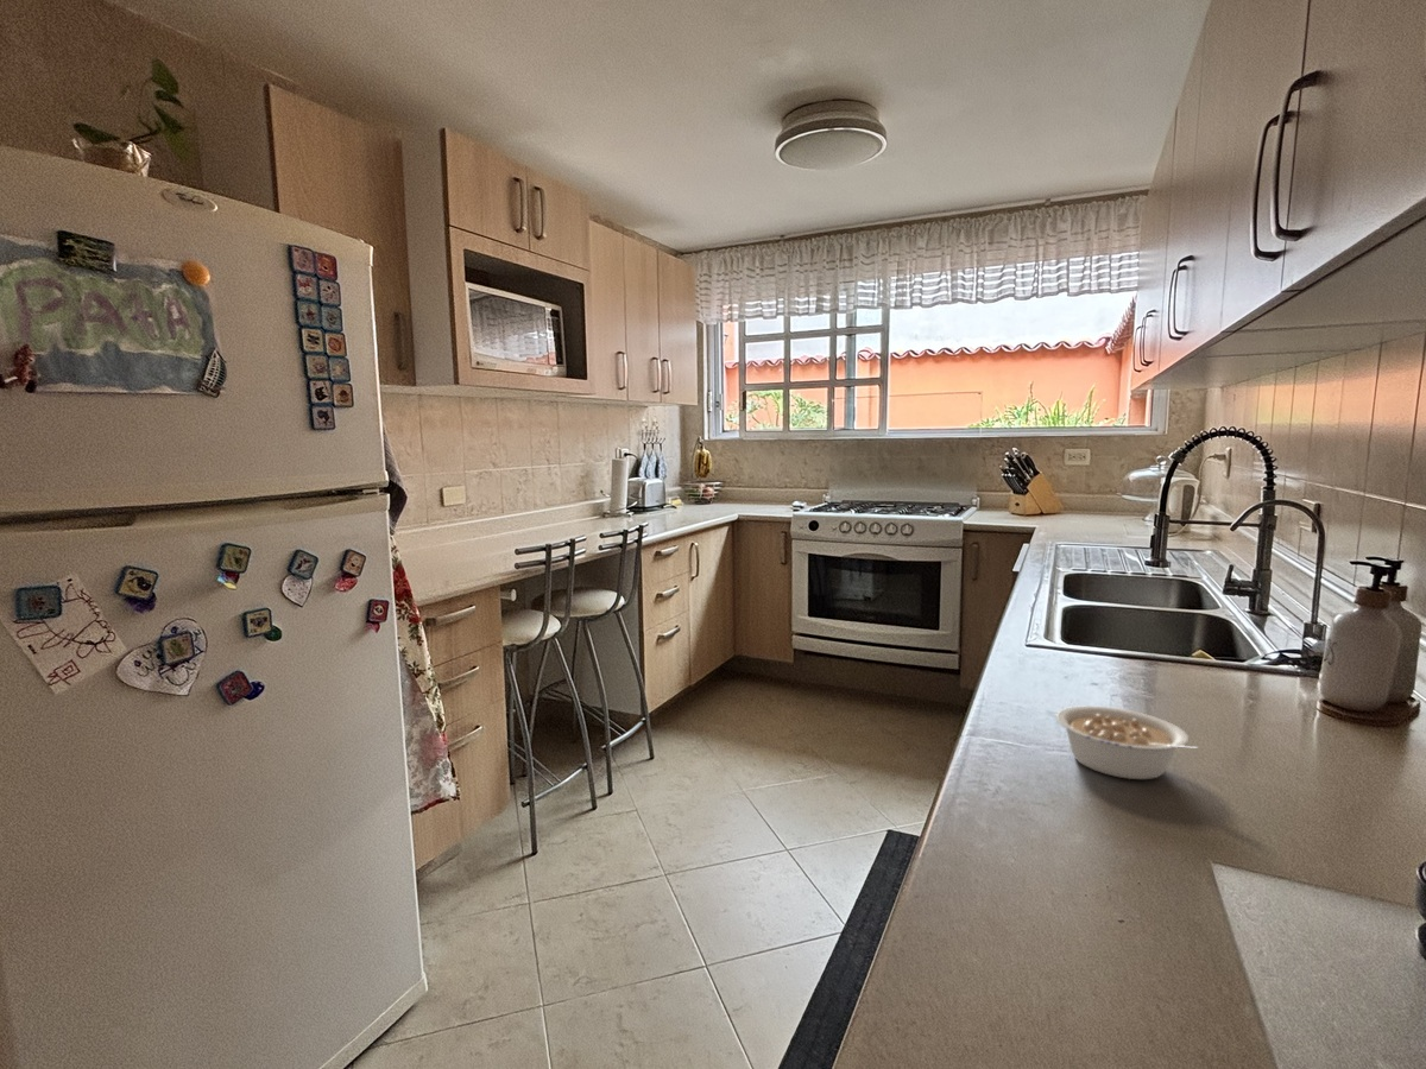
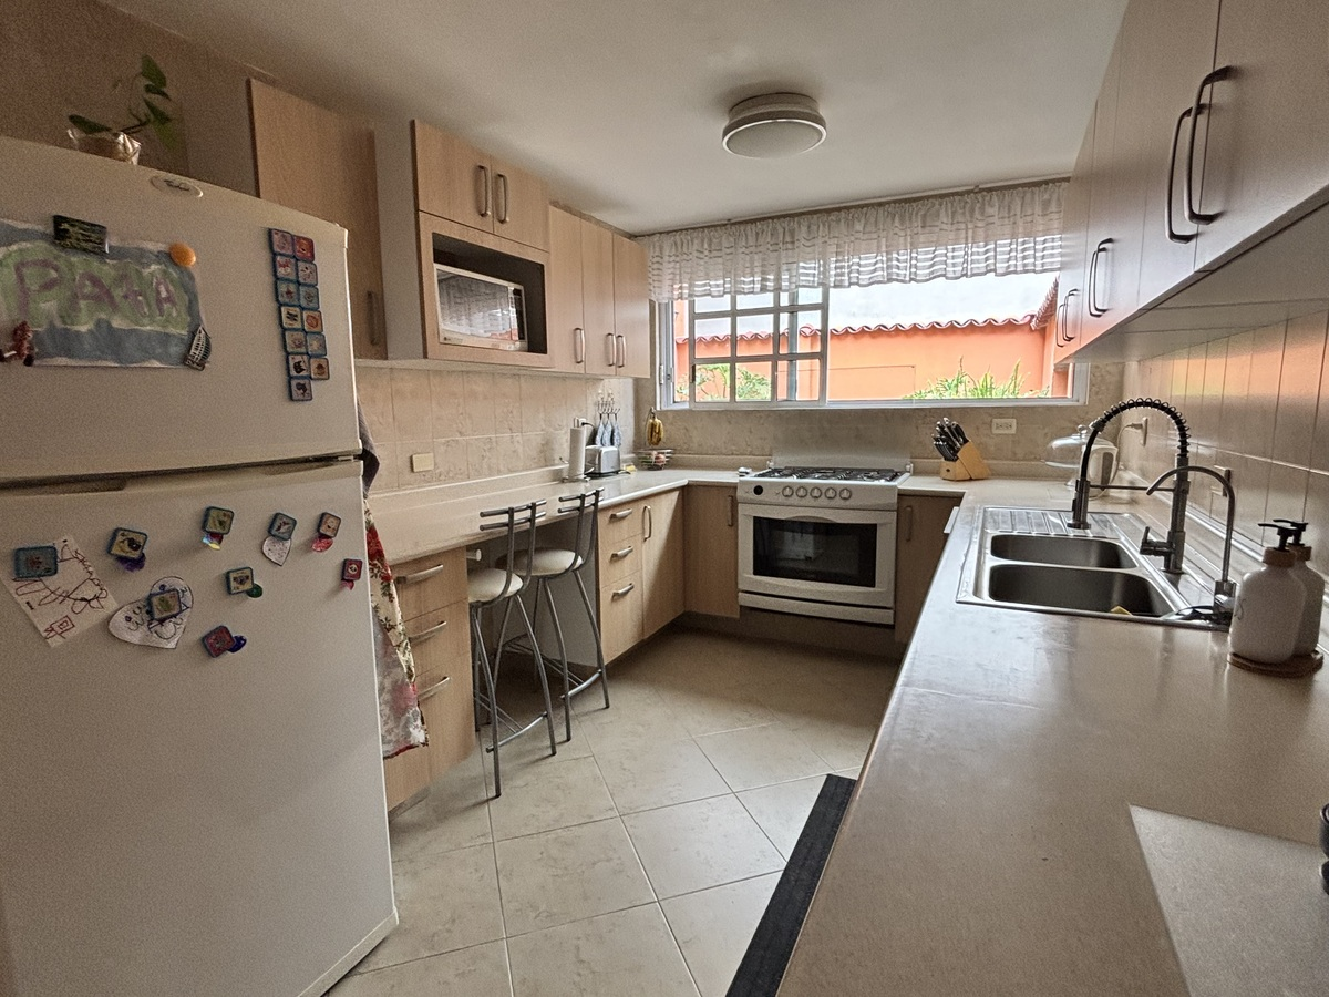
- legume (1123, 741)
